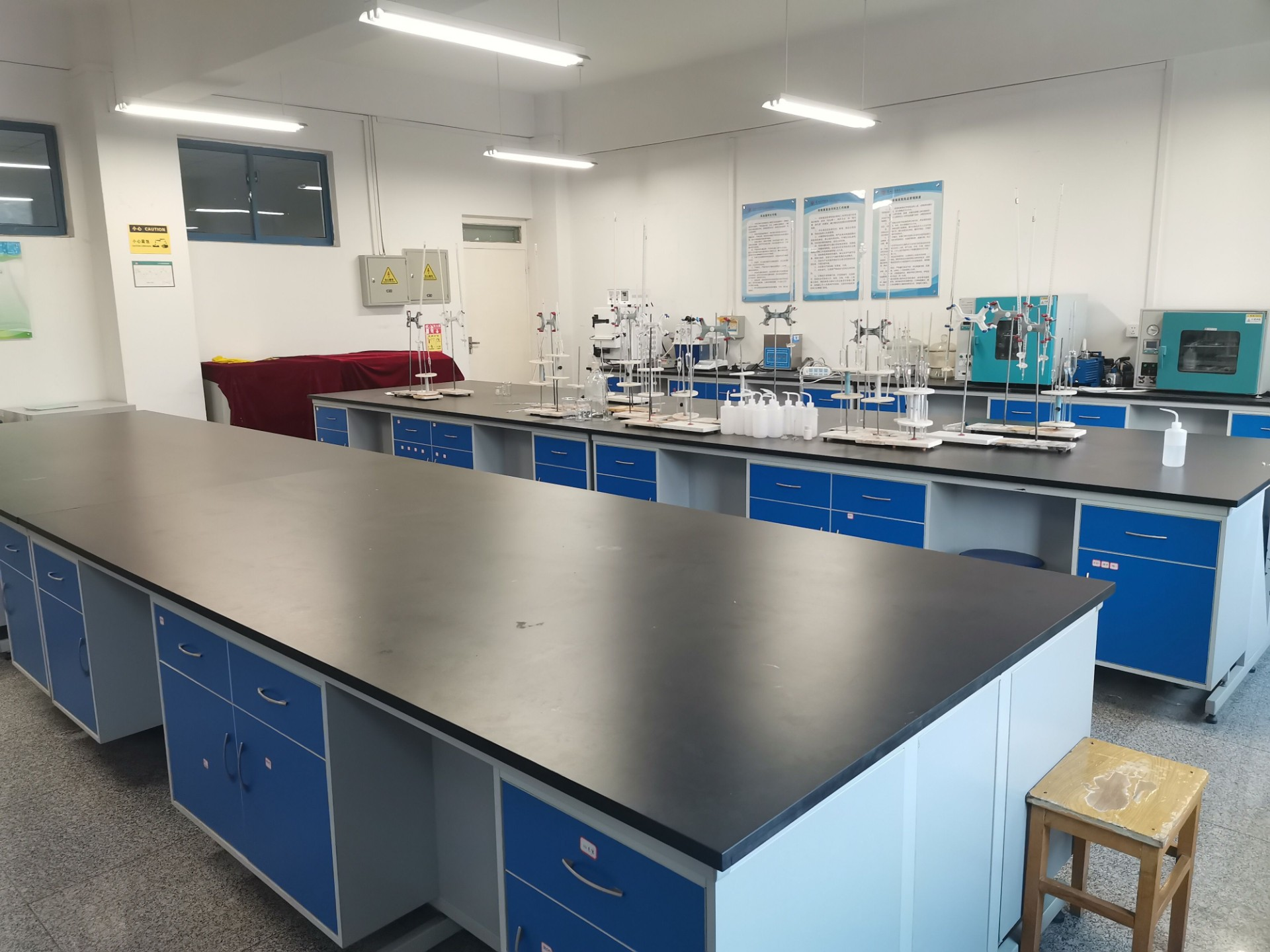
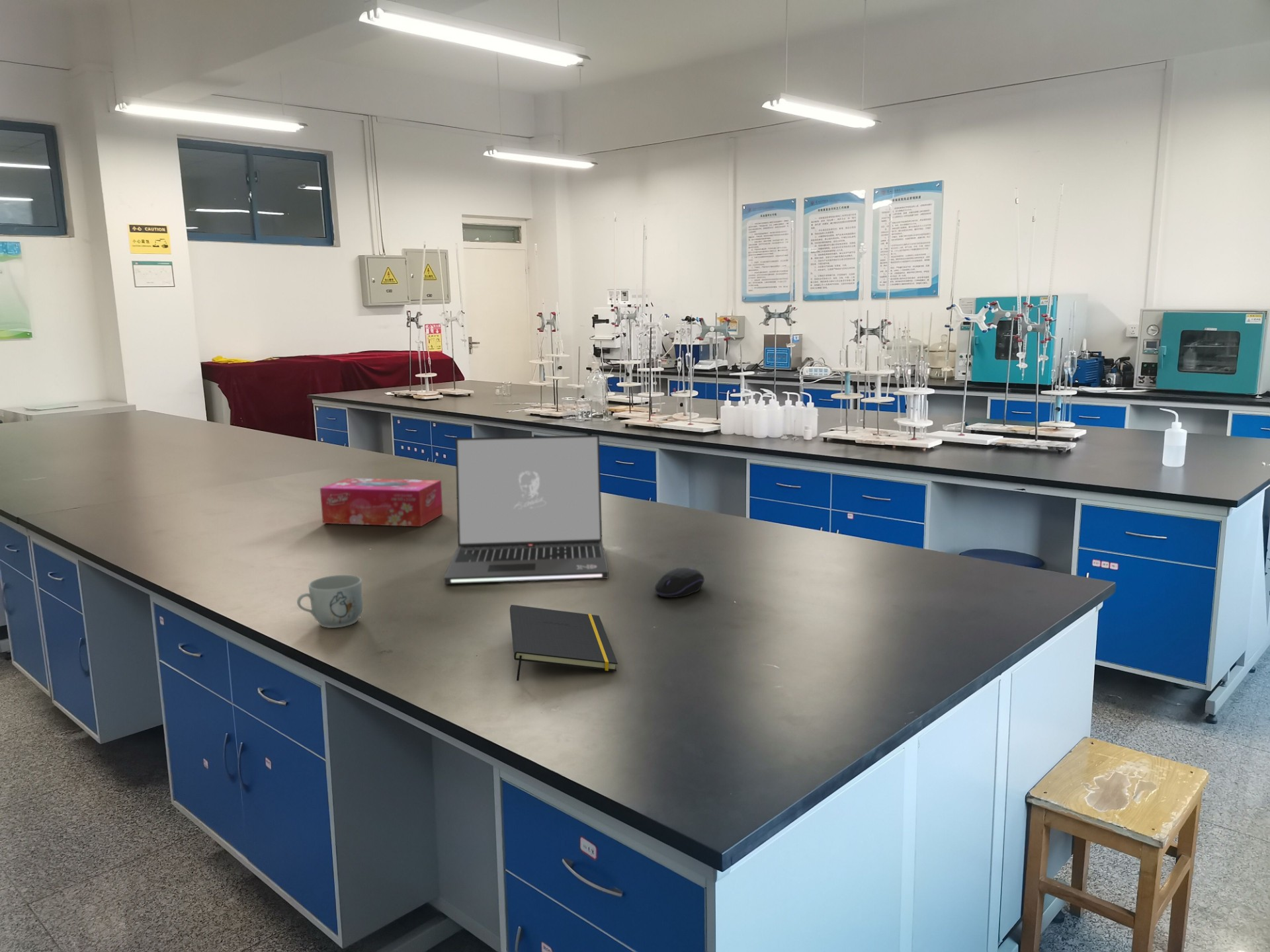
+ mug (329, 603)
+ tissue box (382, 501)
+ notepad (560, 635)
+ laptop (527, 504)
+ computer mouse (679, 580)
